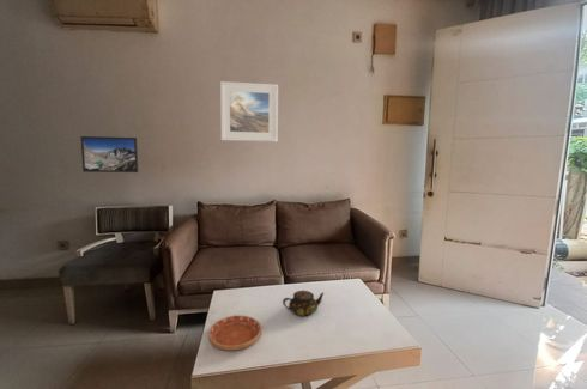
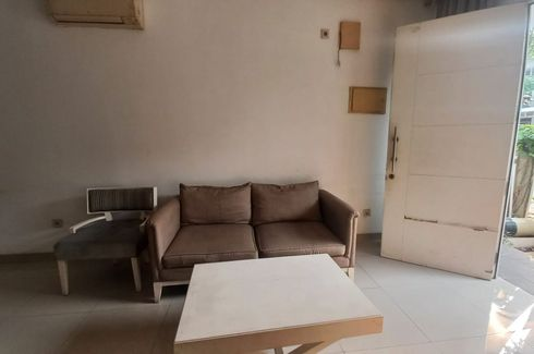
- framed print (249, 111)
- teapot (303, 300)
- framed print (109, 154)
- saucer (235, 333)
